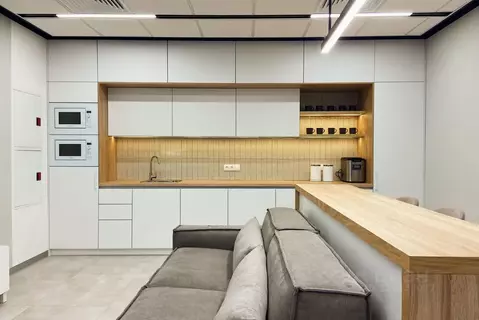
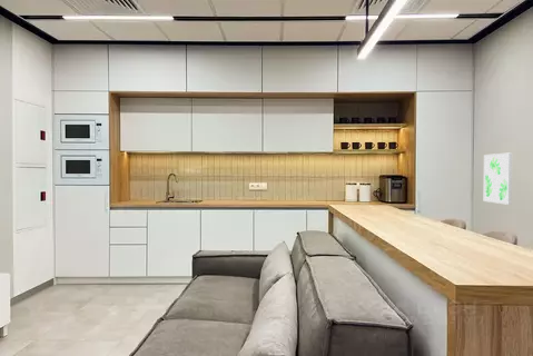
+ wall art (496, 178)
